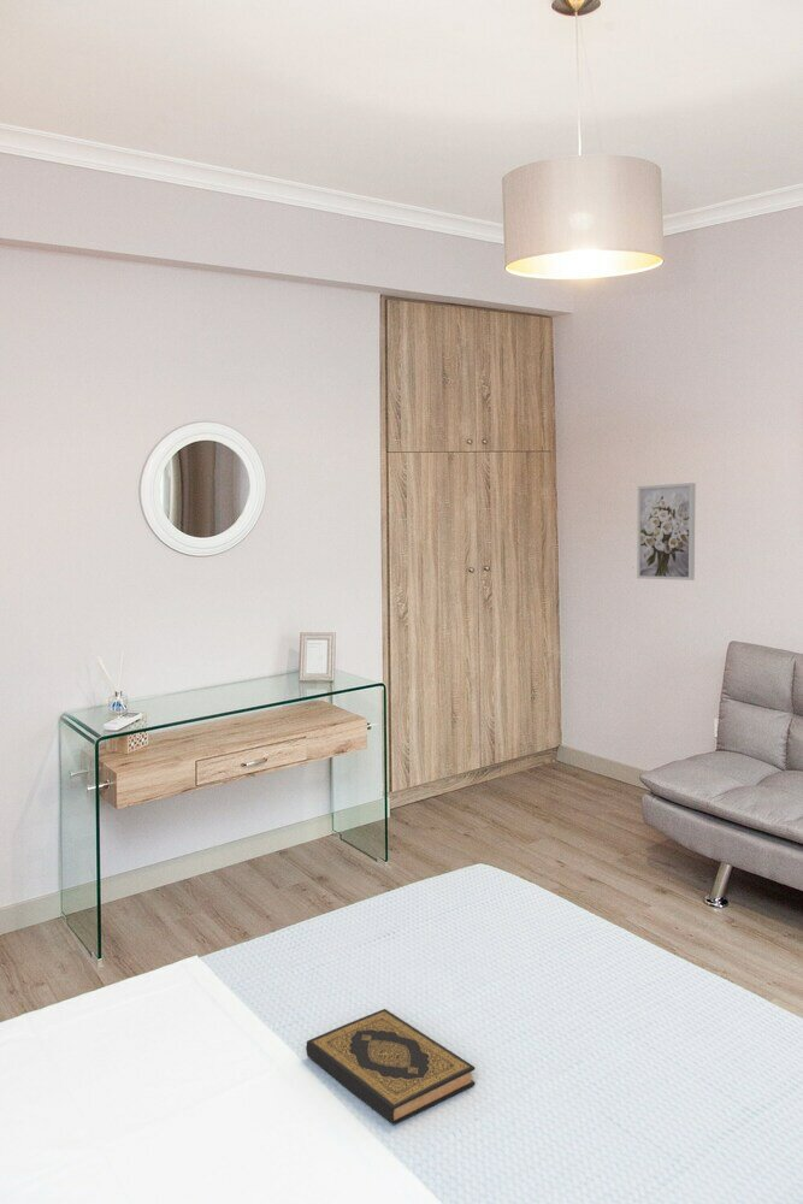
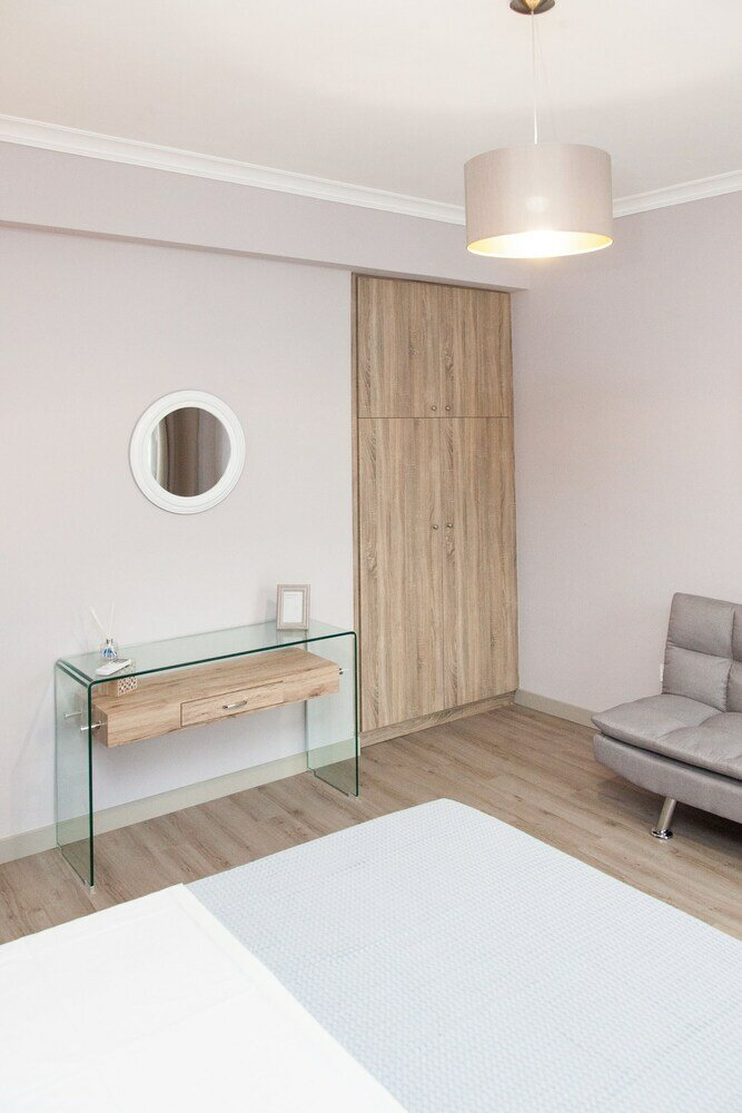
- wall art (665, 532)
- hardback book (388, 1062)
